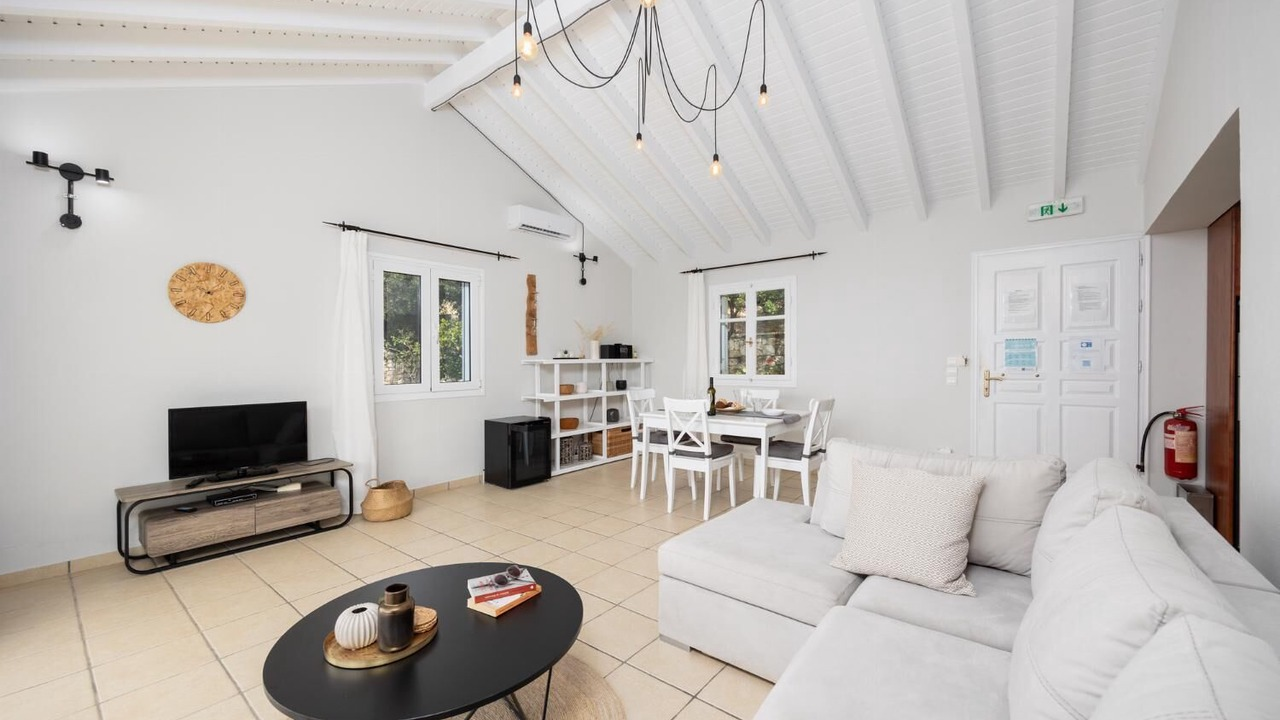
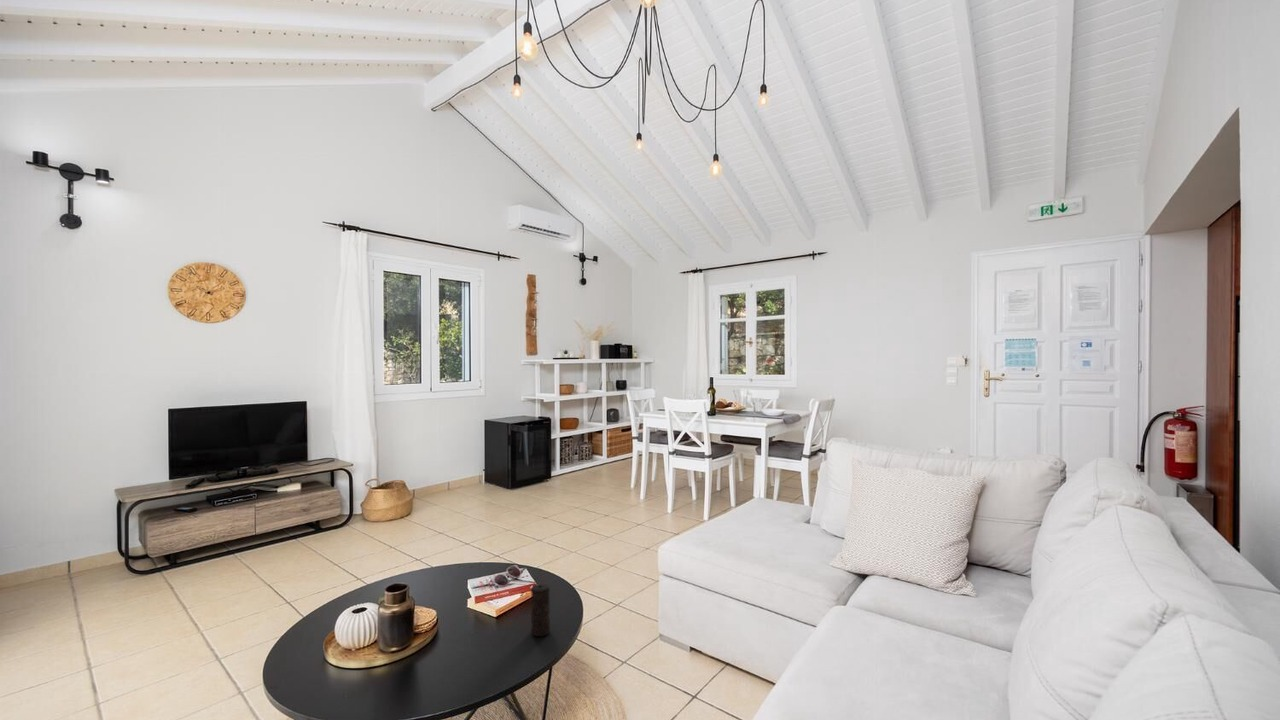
+ candle (540, 609)
